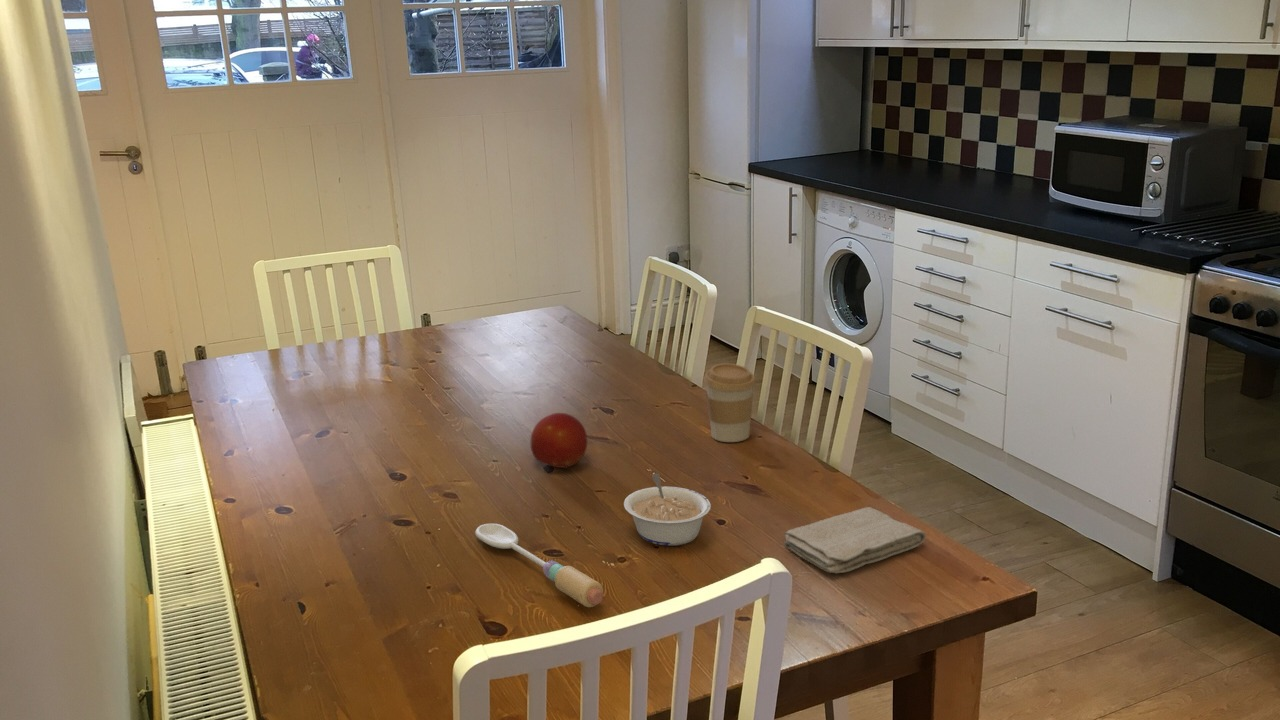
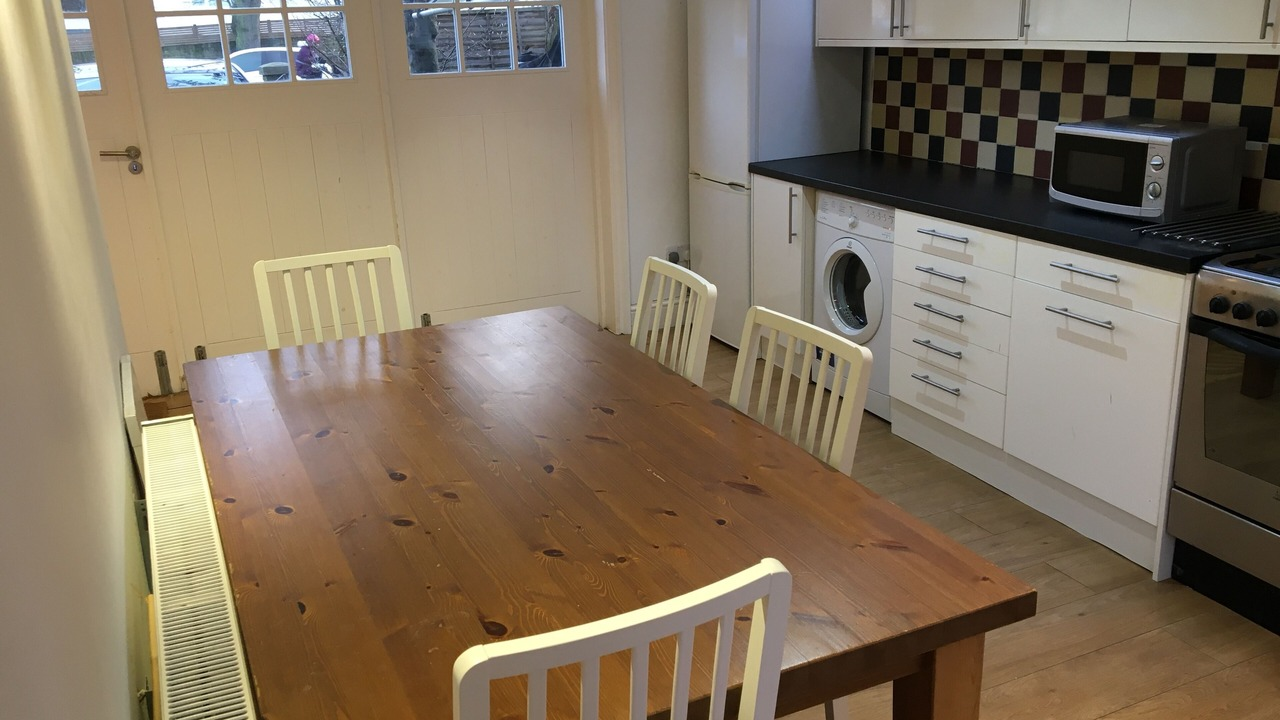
- fruit (558, 439)
- spoon (535, 559)
- legume (664, 514)
- washcloth (852, 537)
- coffee cup (730, 402)
